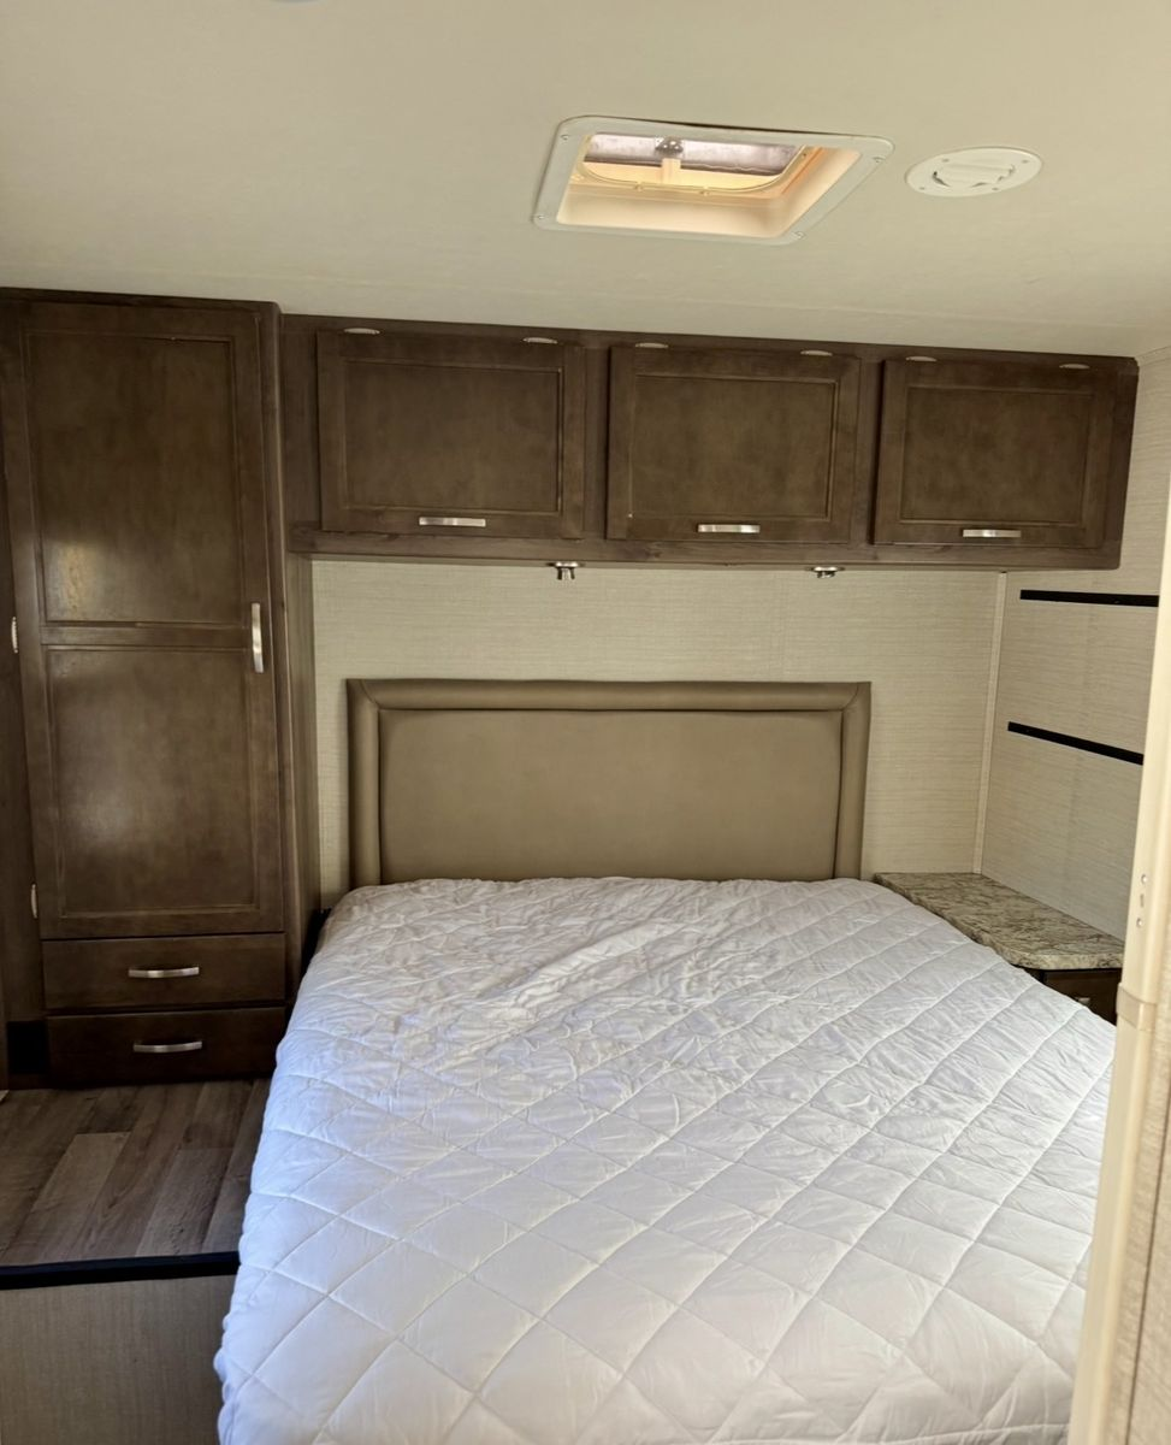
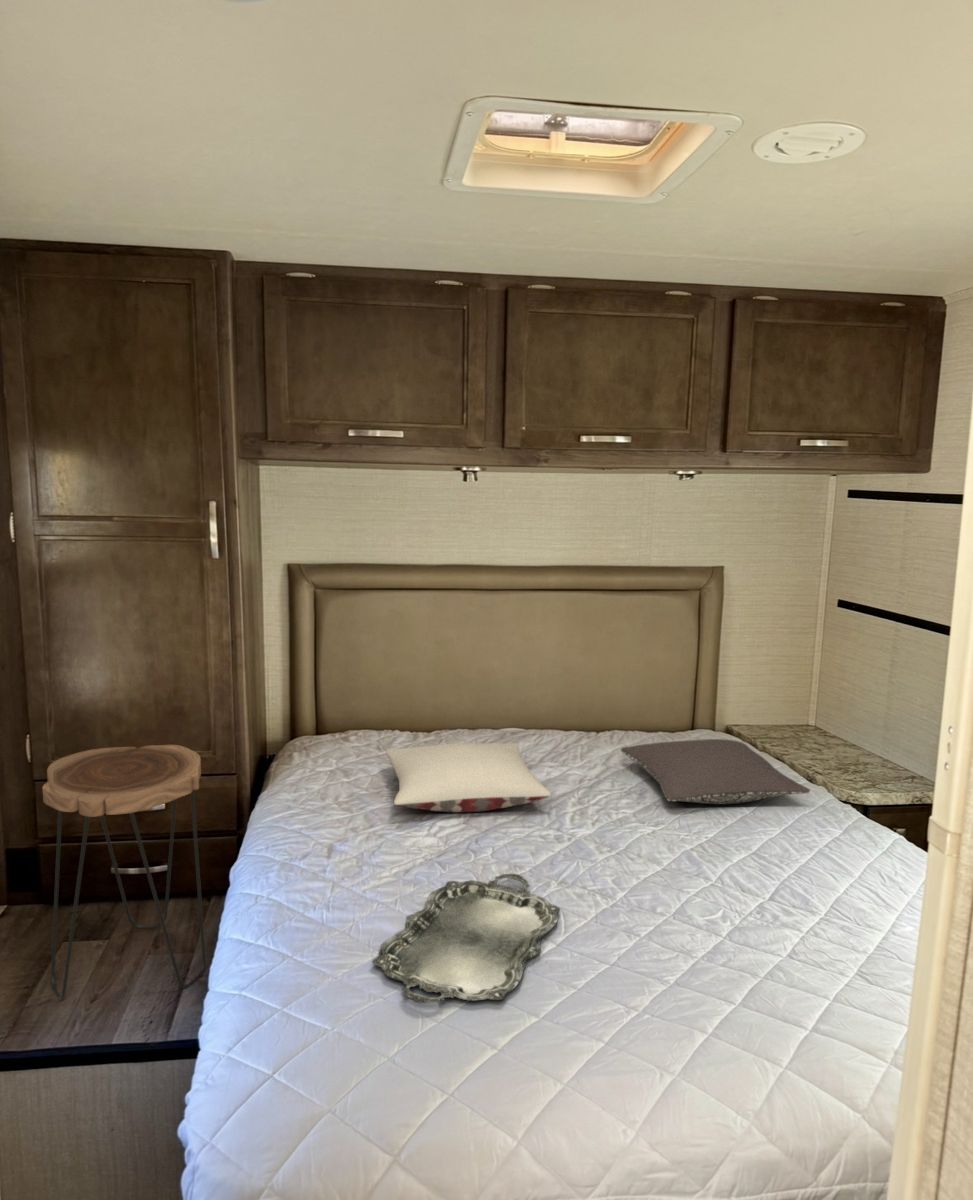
+ pillow (462, 771)
+ pillow (708, 769)
+ side table (118, 872)
+ serving tray (471, 933)
